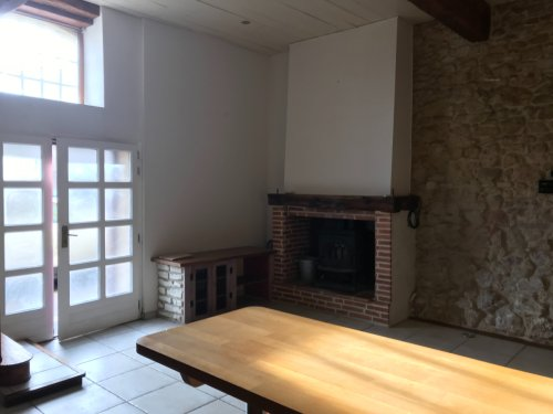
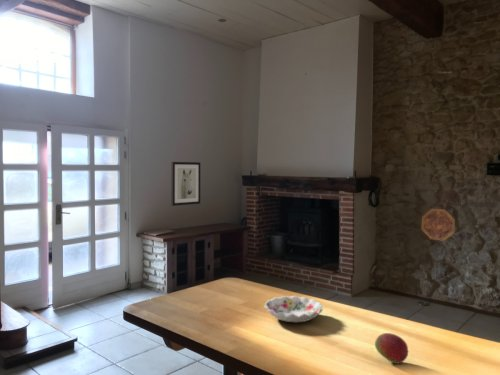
+ wall art (186, 183)
+ decorative bowl (293, 310)
+ fruit (391, 347)
+ decorative platter (438, 224)
